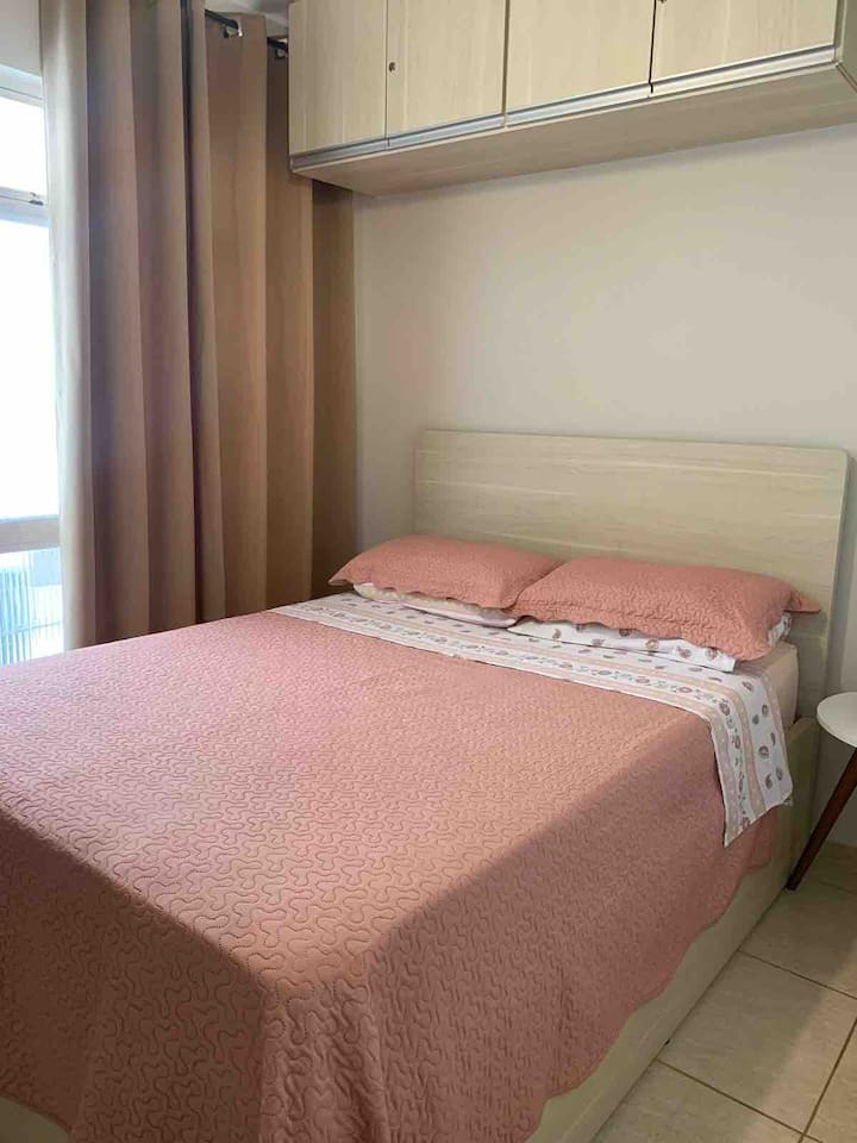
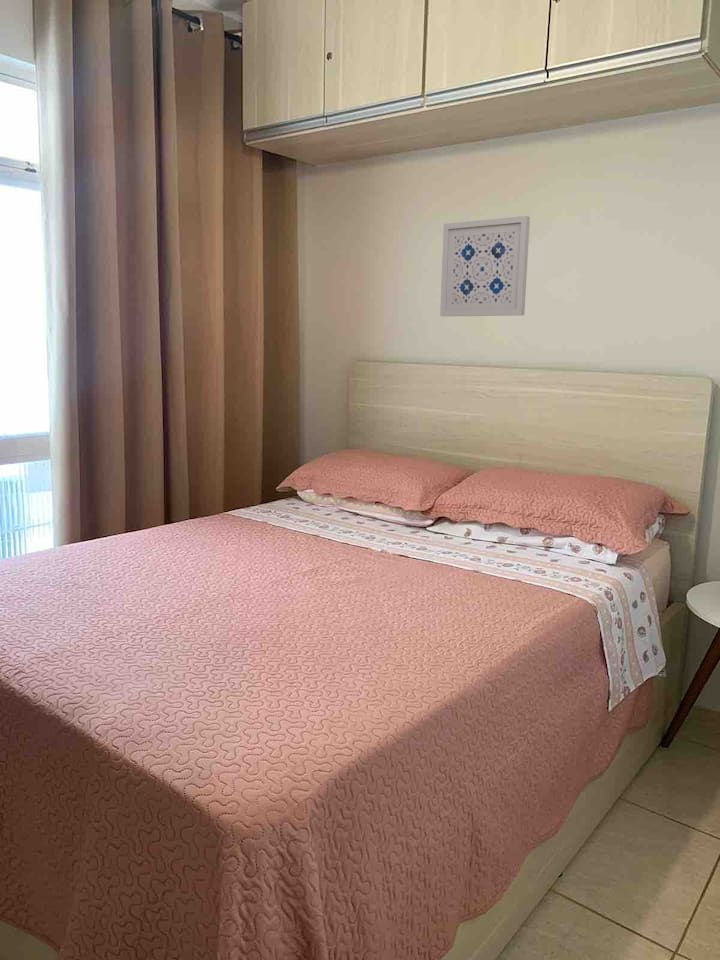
+ wall art (483, 268)
